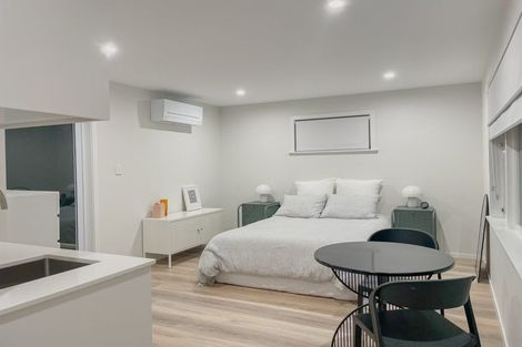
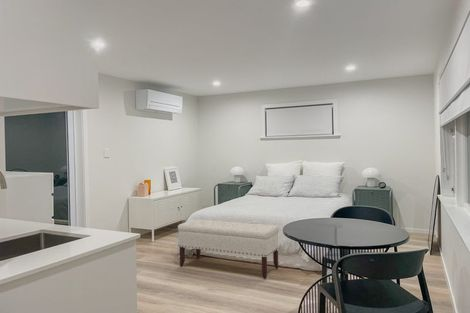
+ bench (227, 245)
